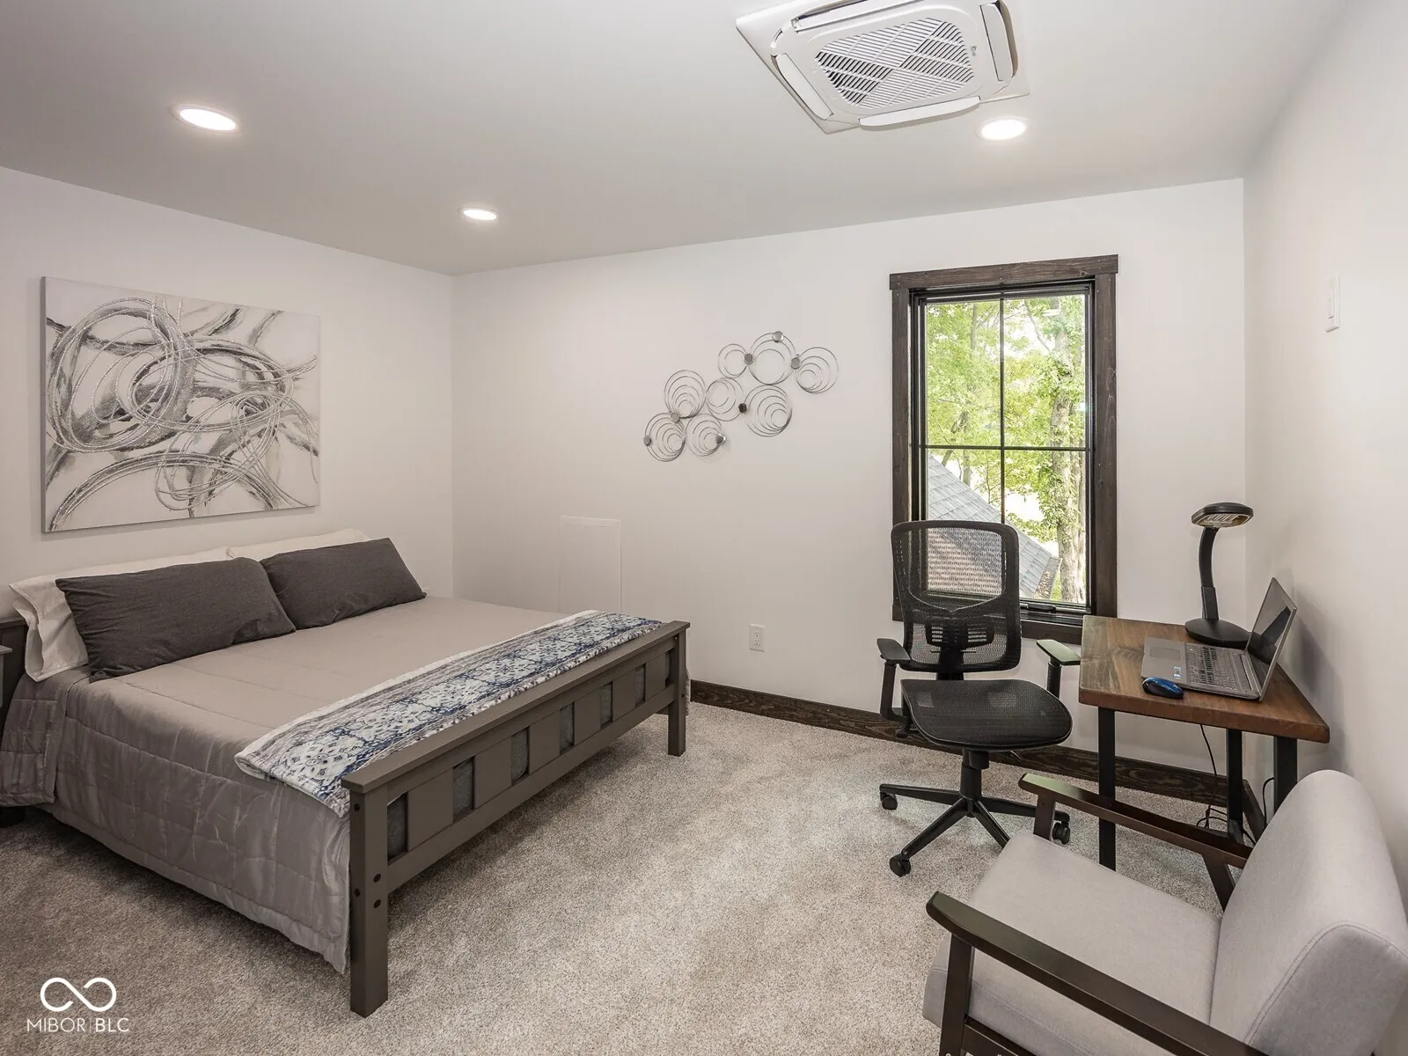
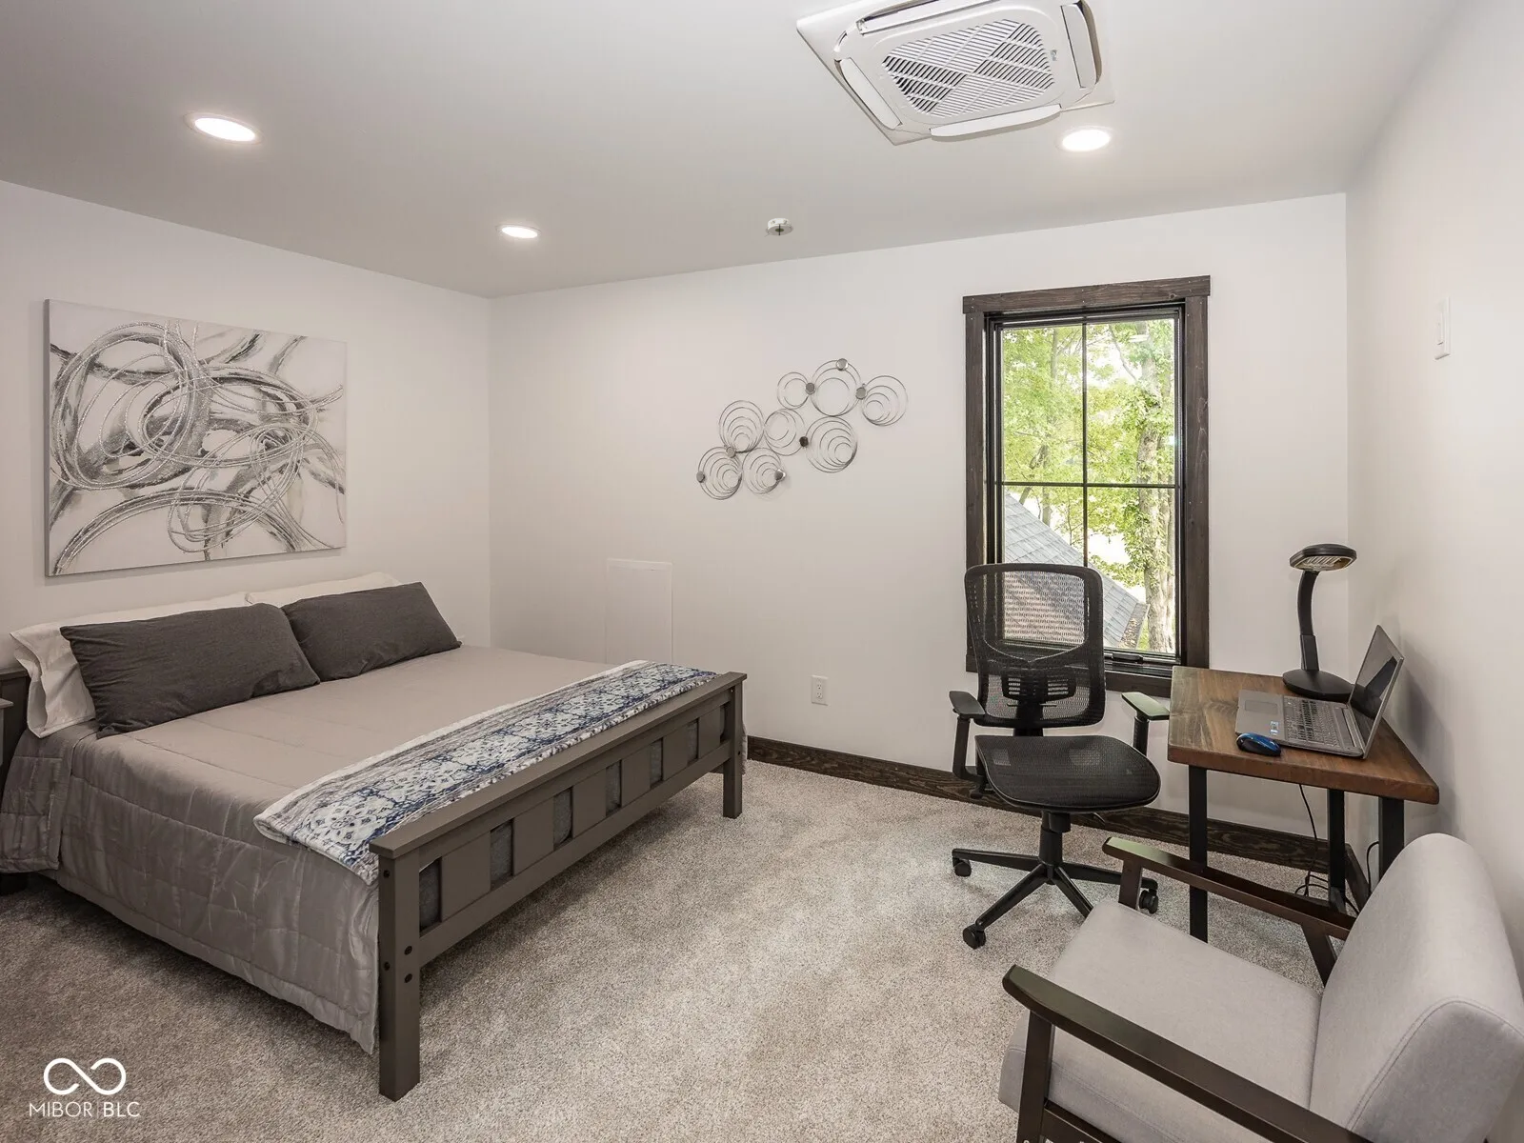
+ smoke detector (778, 227)
